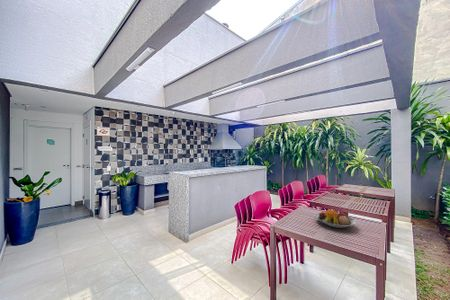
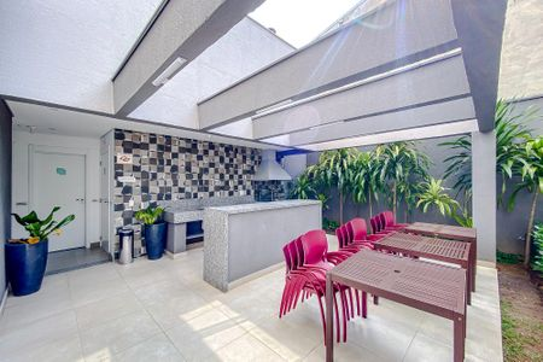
- fruit bowl (334, 216)
